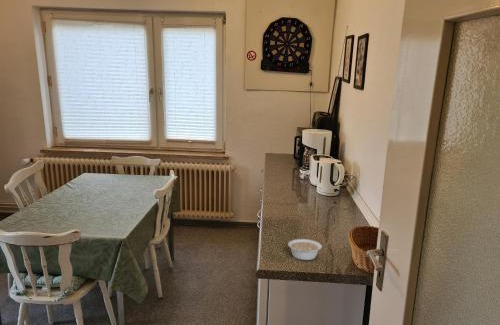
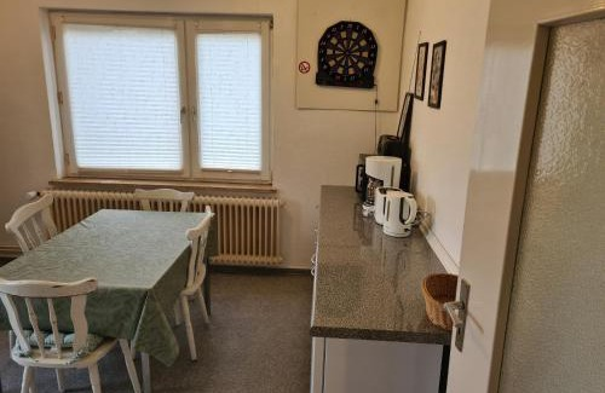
- legume (305, 249)
